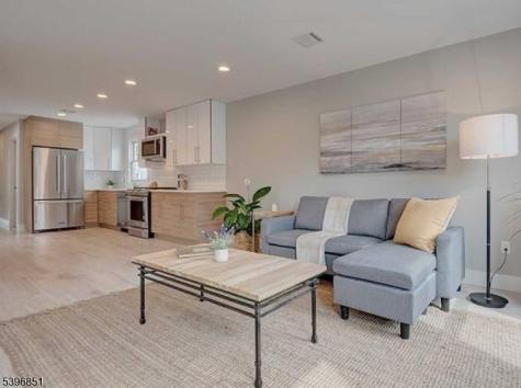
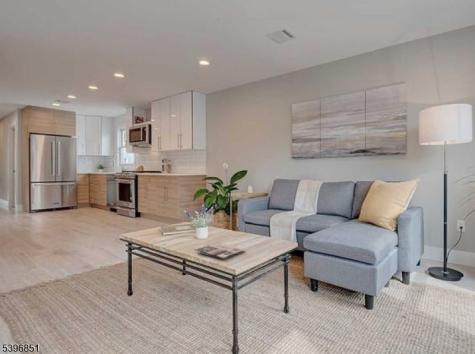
+ magazine (216, 249)
